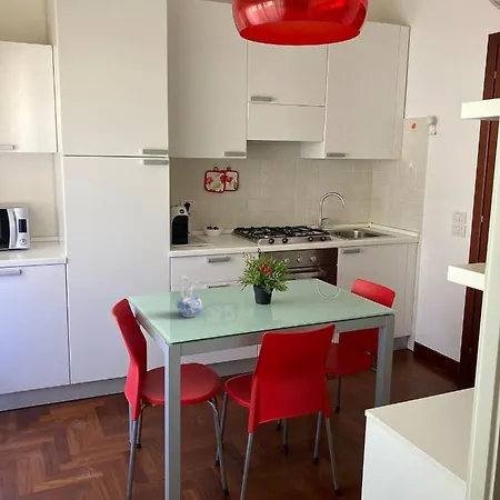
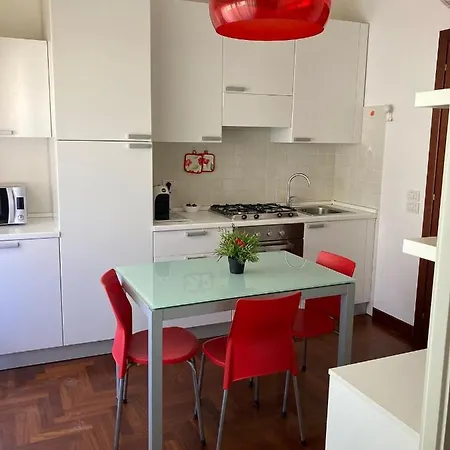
- ceramic pitcher (189, 294)
